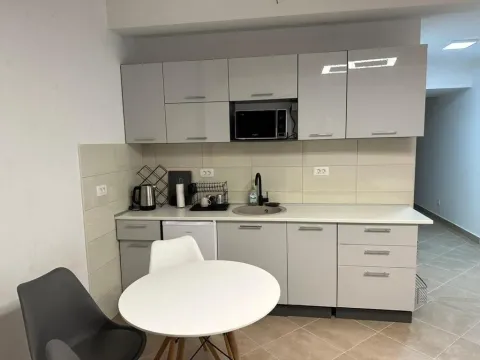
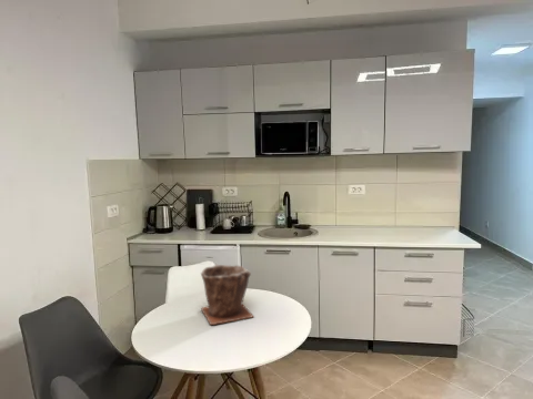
+ plant pot (225, 290)
